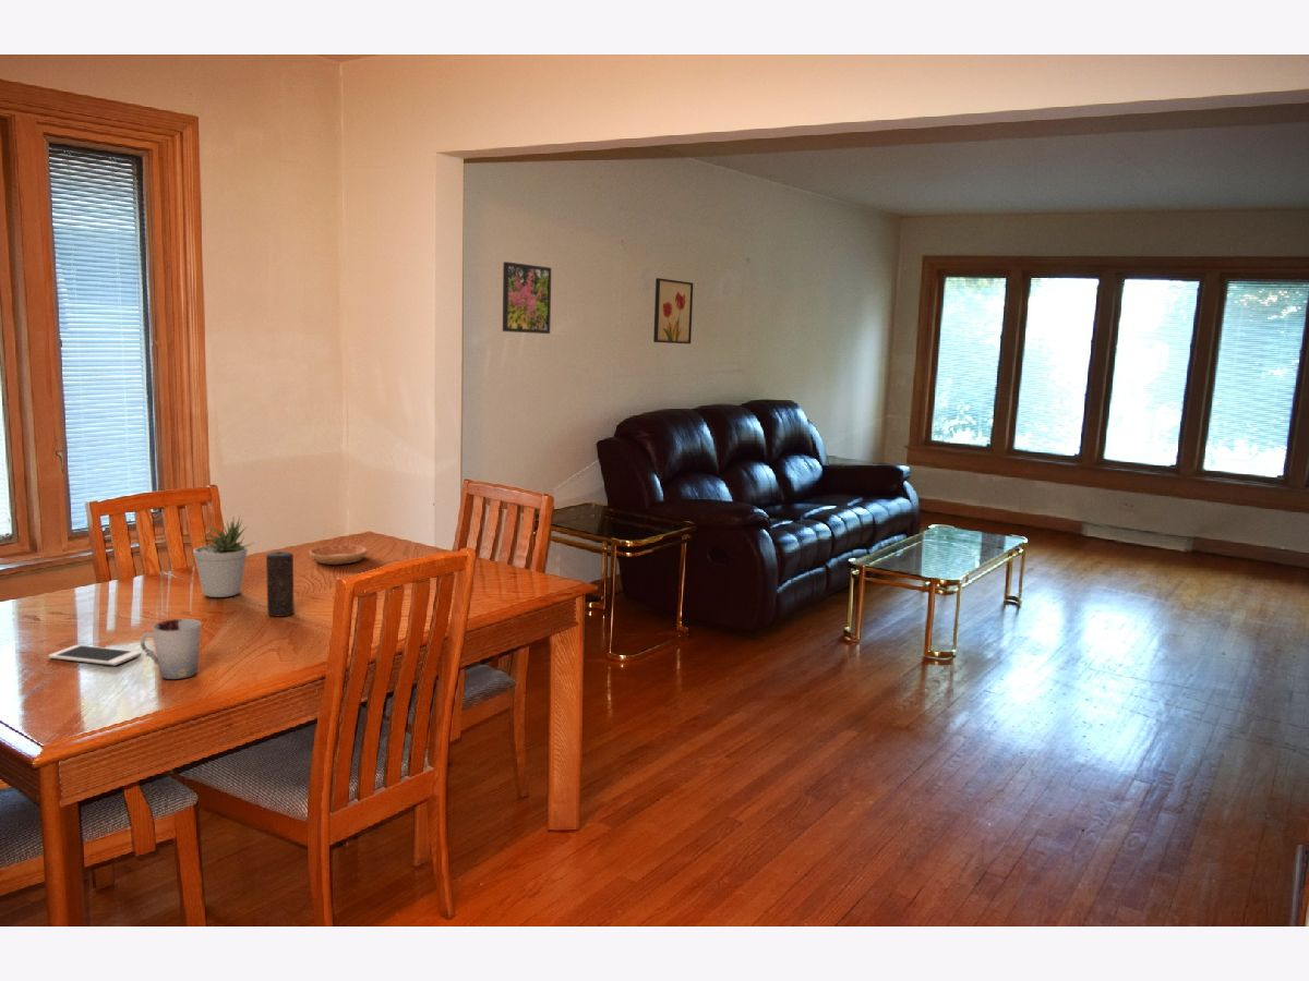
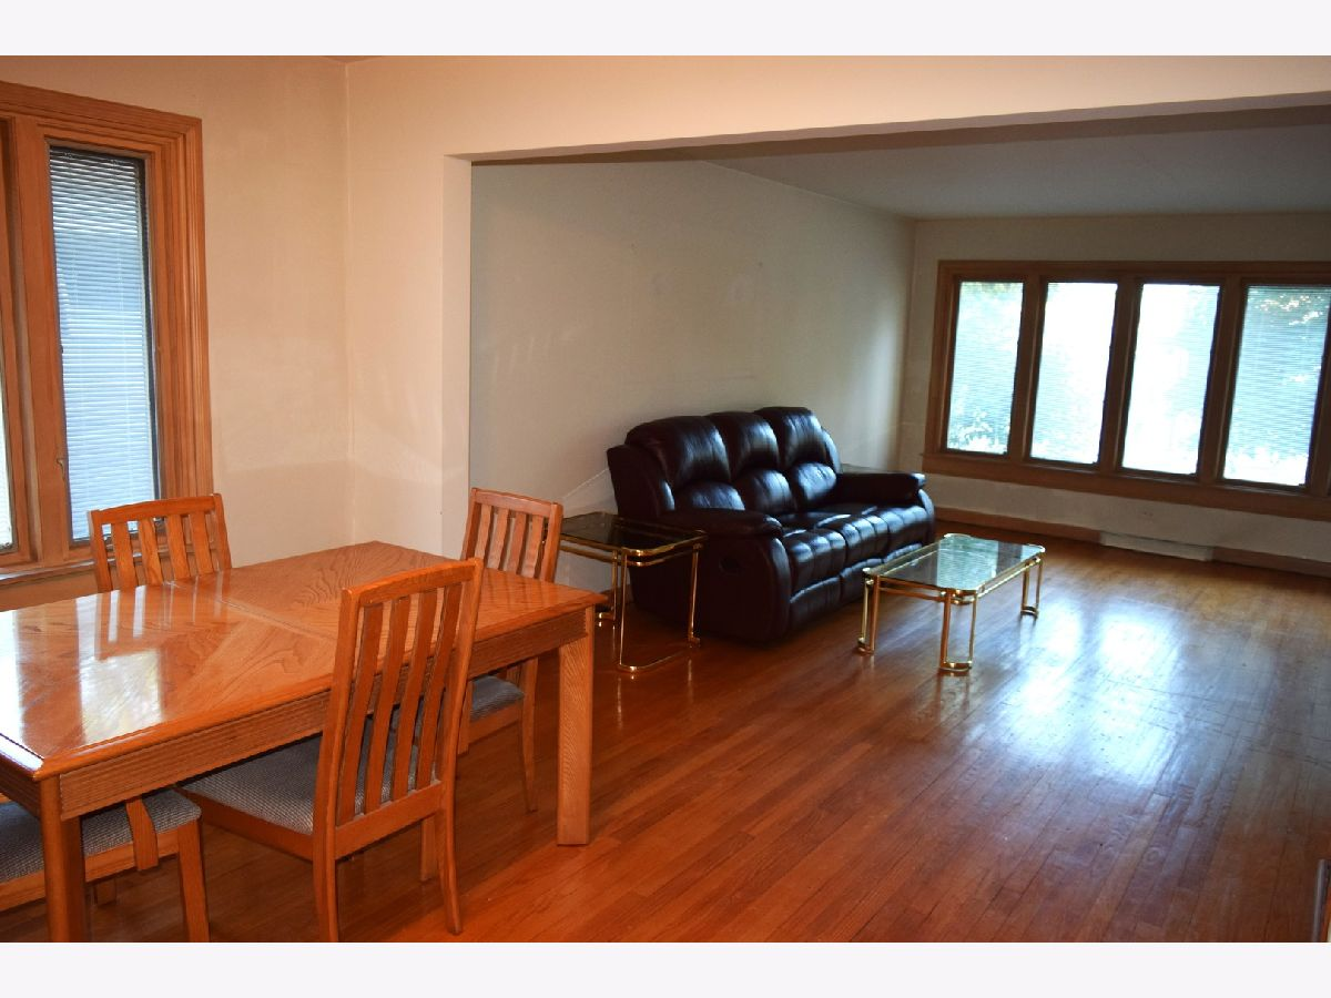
- wall art (672, 312)
- cell phone (95, 654)
- saucer (338, 555)
- candle (279, 583)
- cup (169, 649)
- potted plant (223, 555)
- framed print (527, 299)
